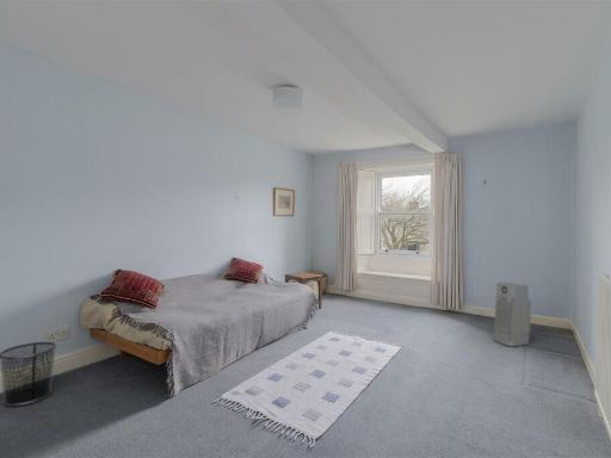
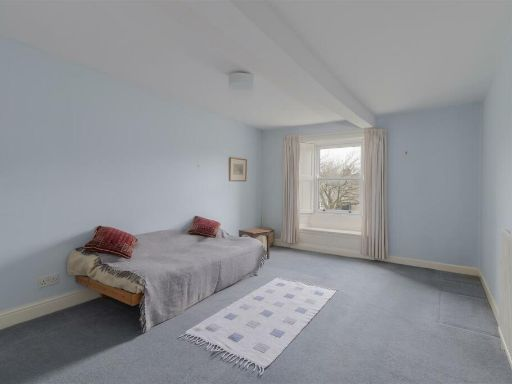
- waste bin (27, 372)
- air purifier (512, 312)
